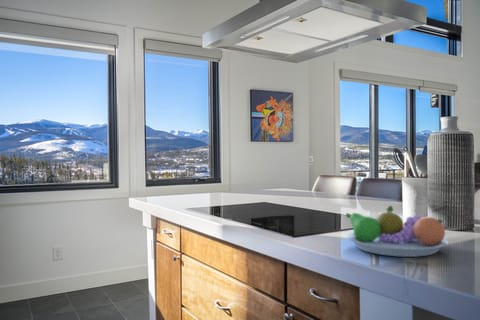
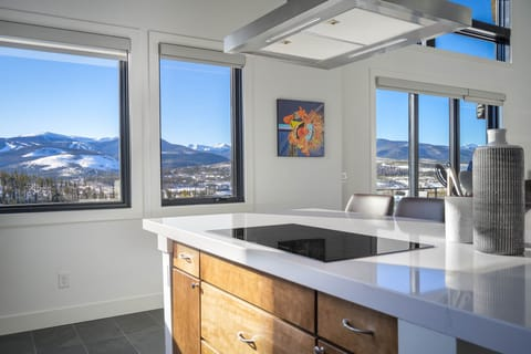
- fruit bowl (392, 227)
